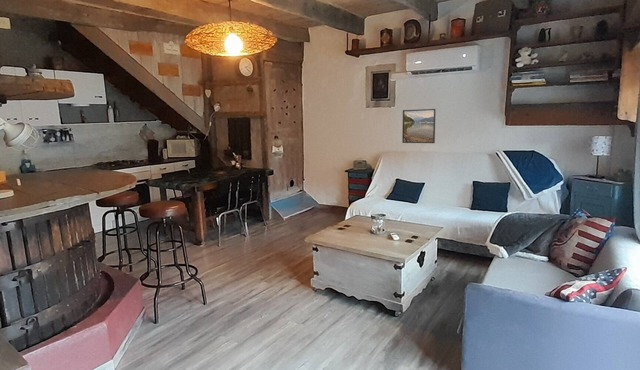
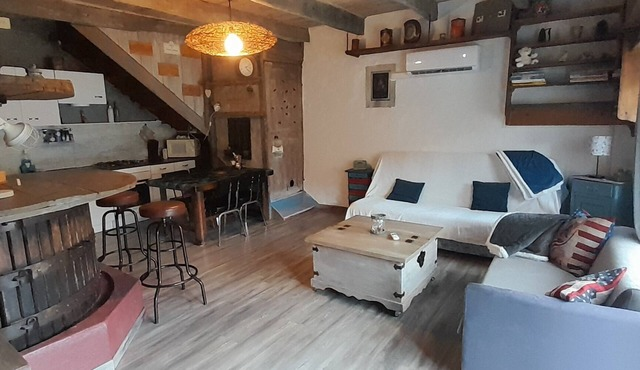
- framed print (418, 126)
